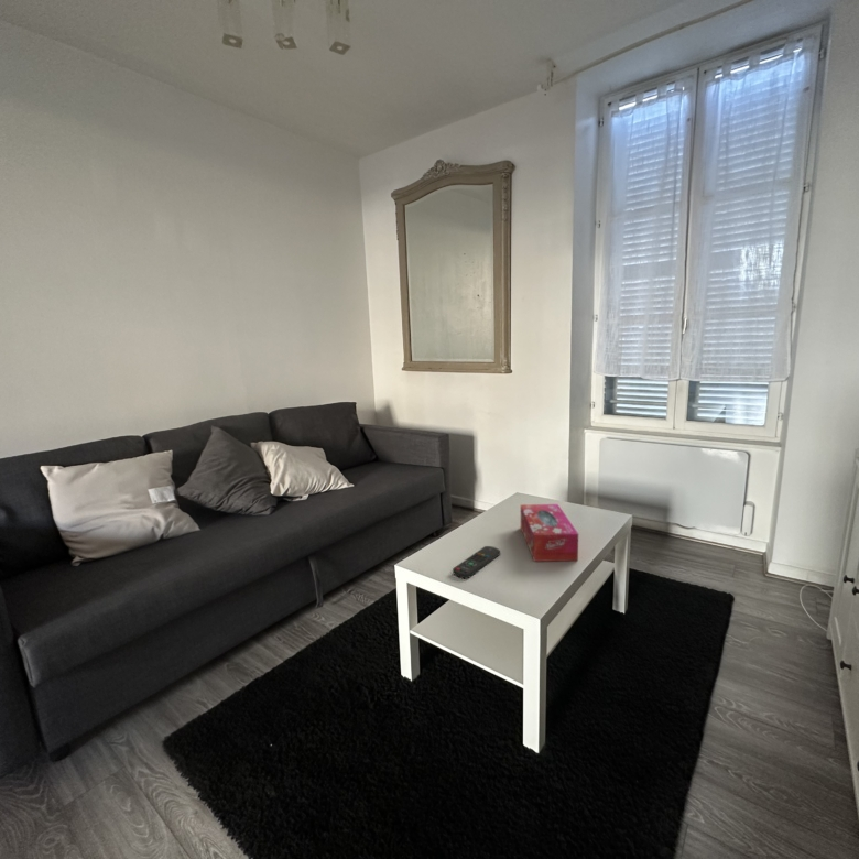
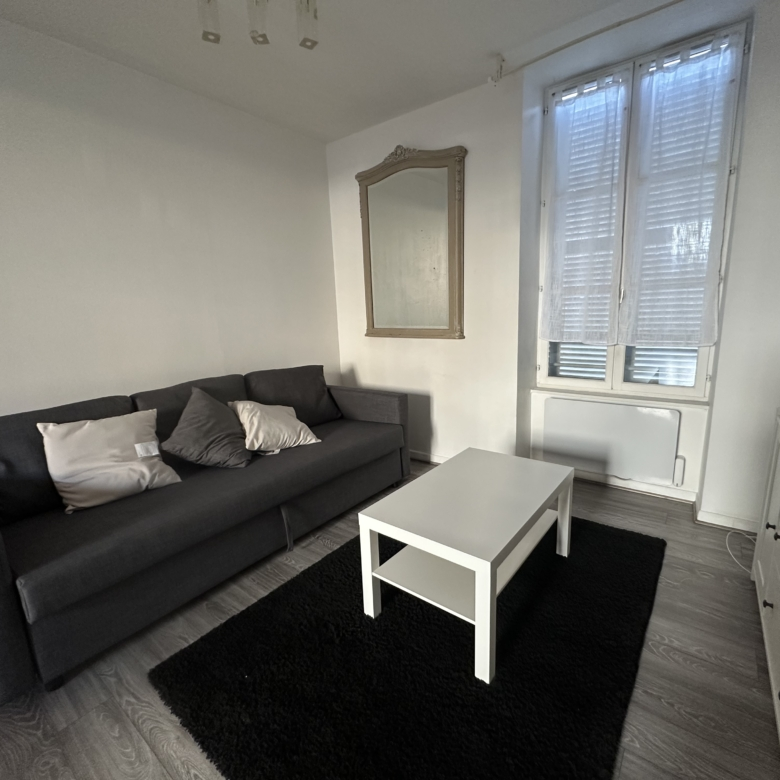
- remote control (477, 561)
- tissue box (546, 530)
